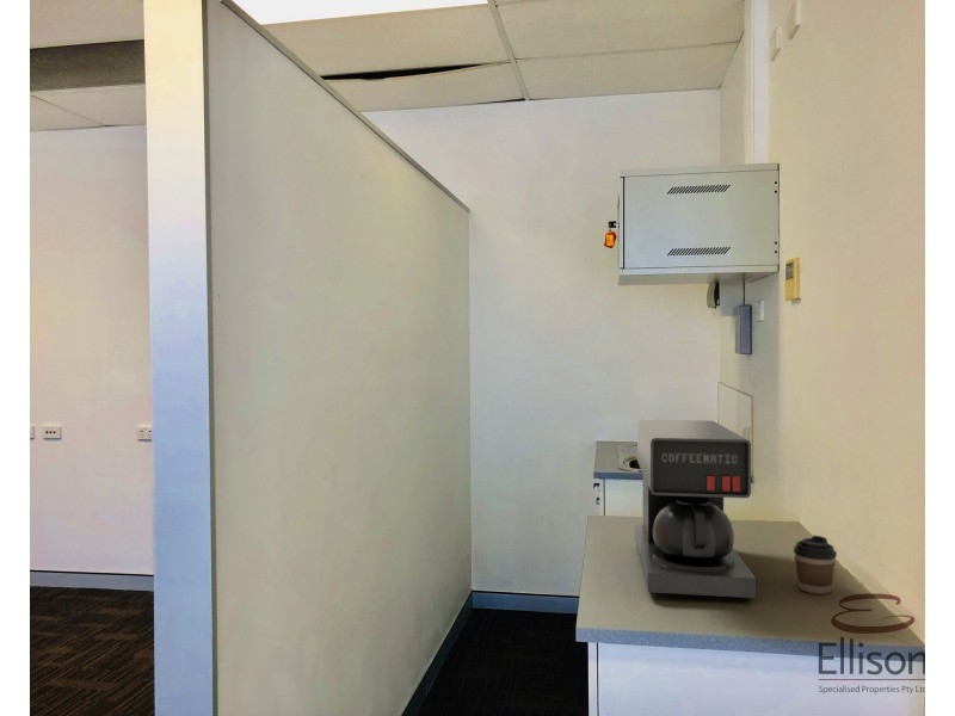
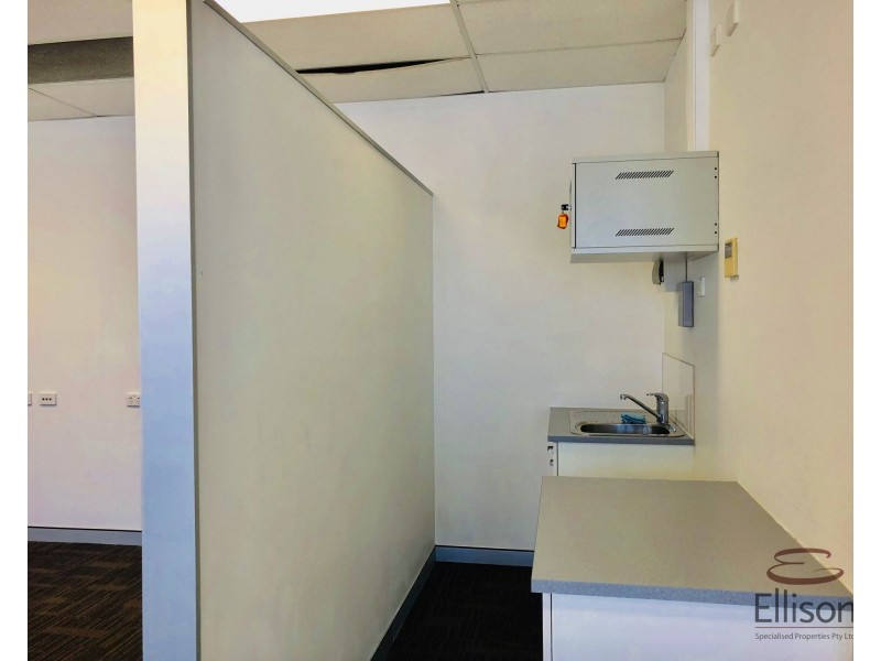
- coffee maker (686, 499)
- coffee cup (814, 563)
